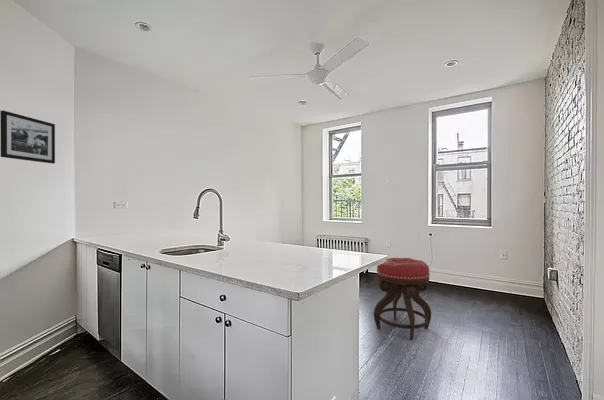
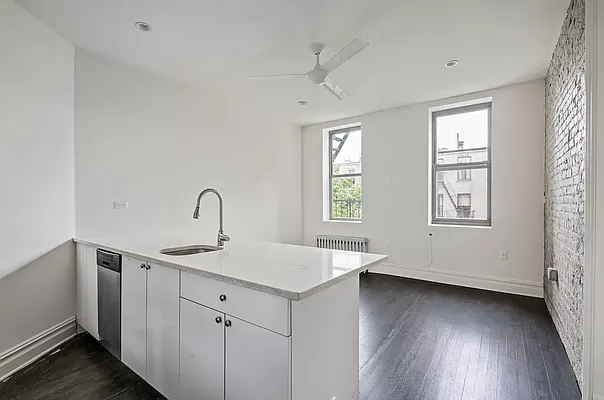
- stool (402, 293)
- picture frame (29, 139)
